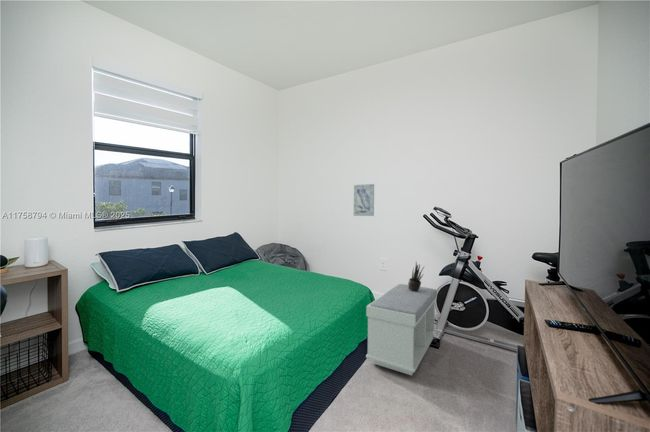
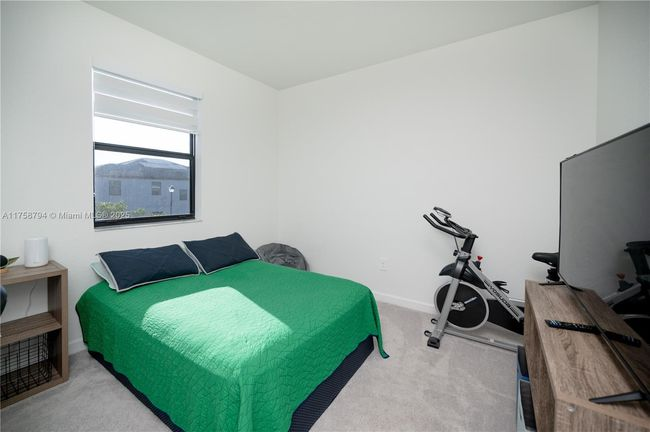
- wall art (363, 200)
- bench (405, 322)
- potted plant (416, 275)
